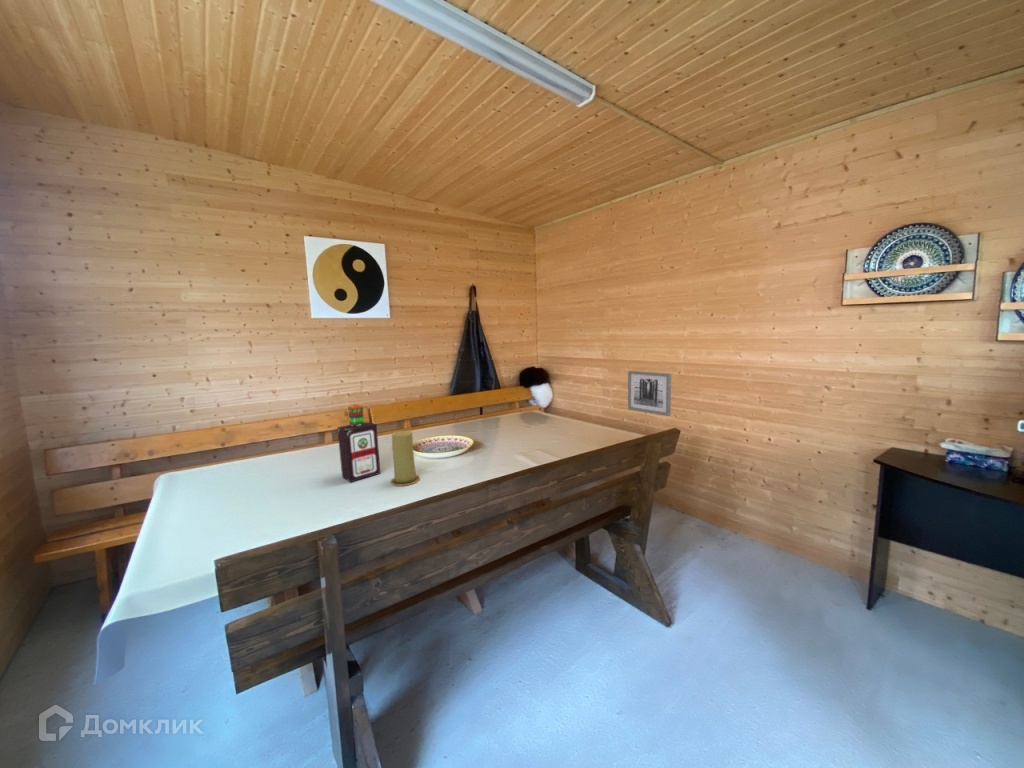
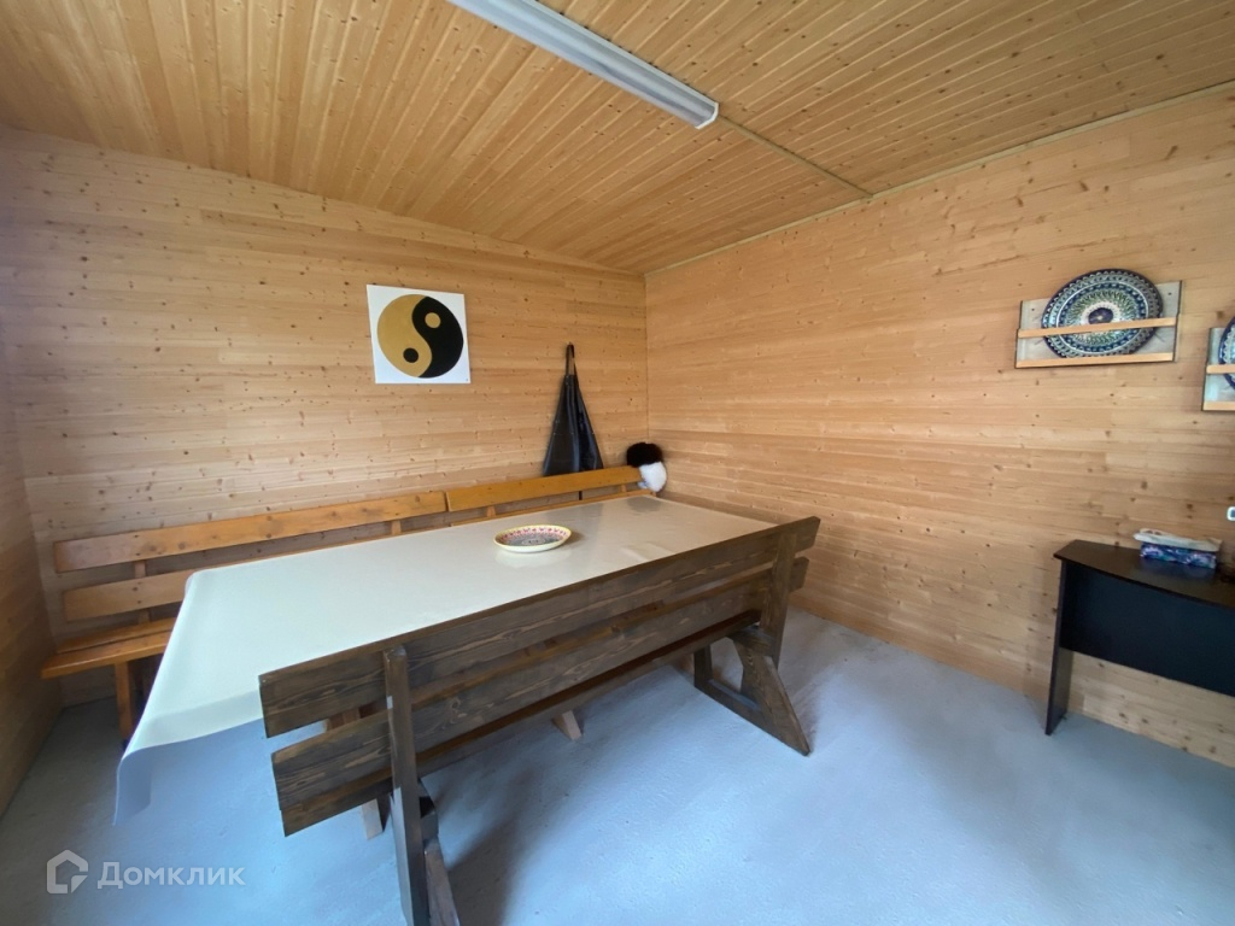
- candle (403, 456)
- wall art (648, 392)
- bottle (358, 440)
